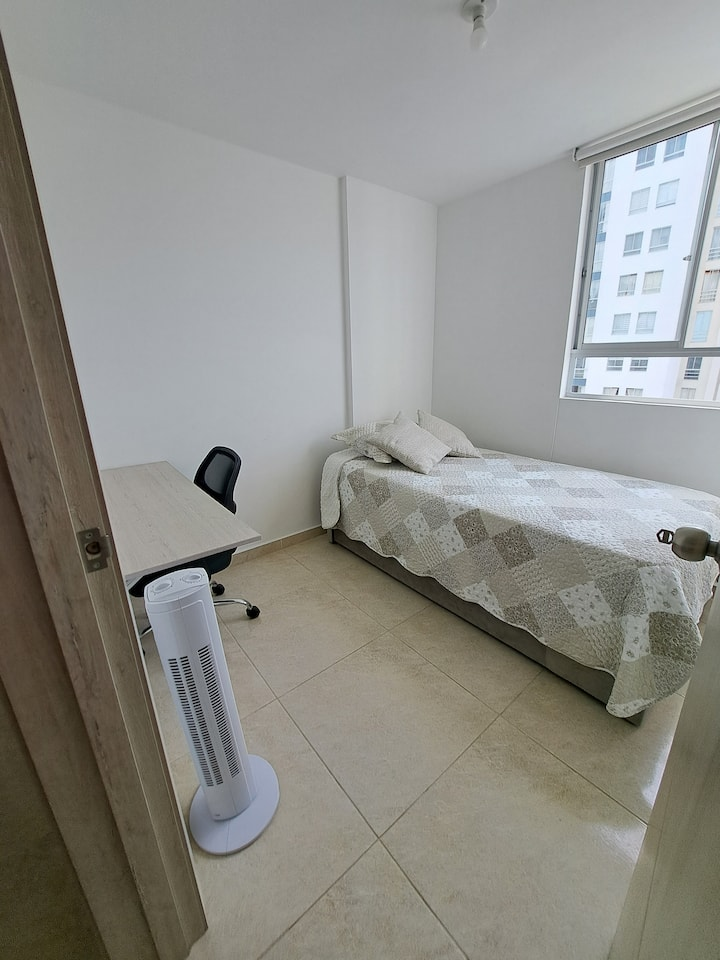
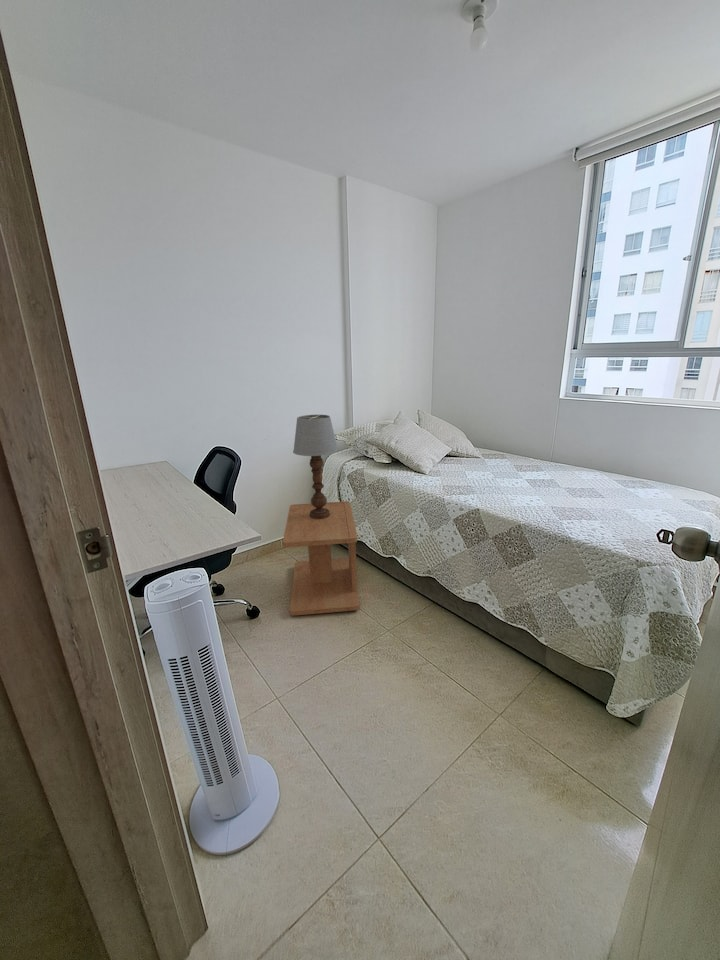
+ side table (322, 554)
+ table lamp (316, 467)
